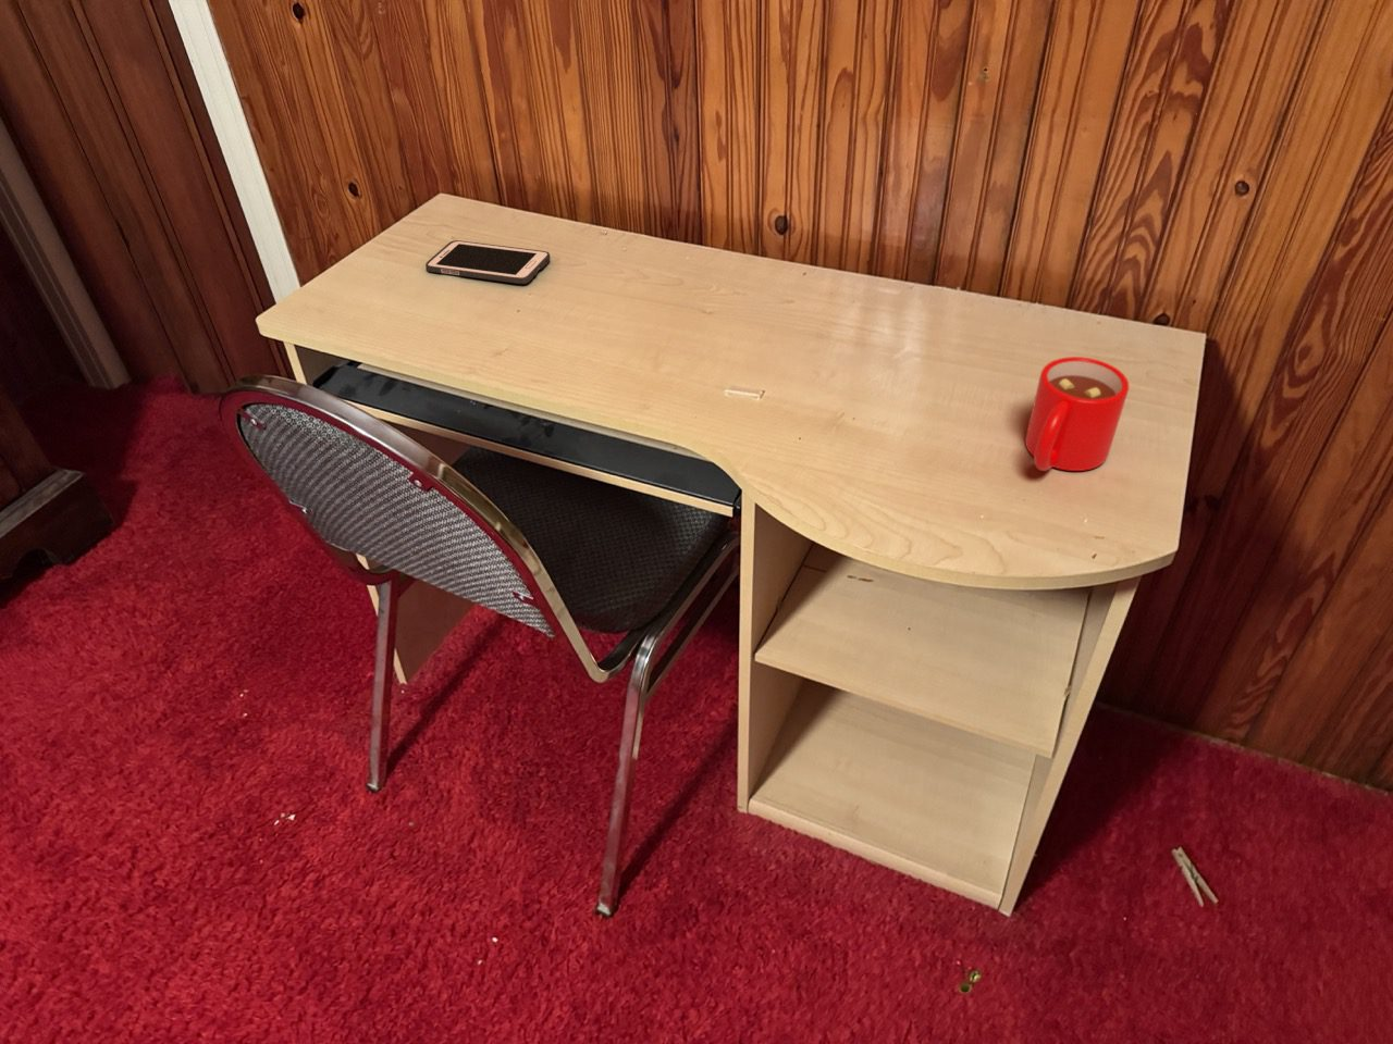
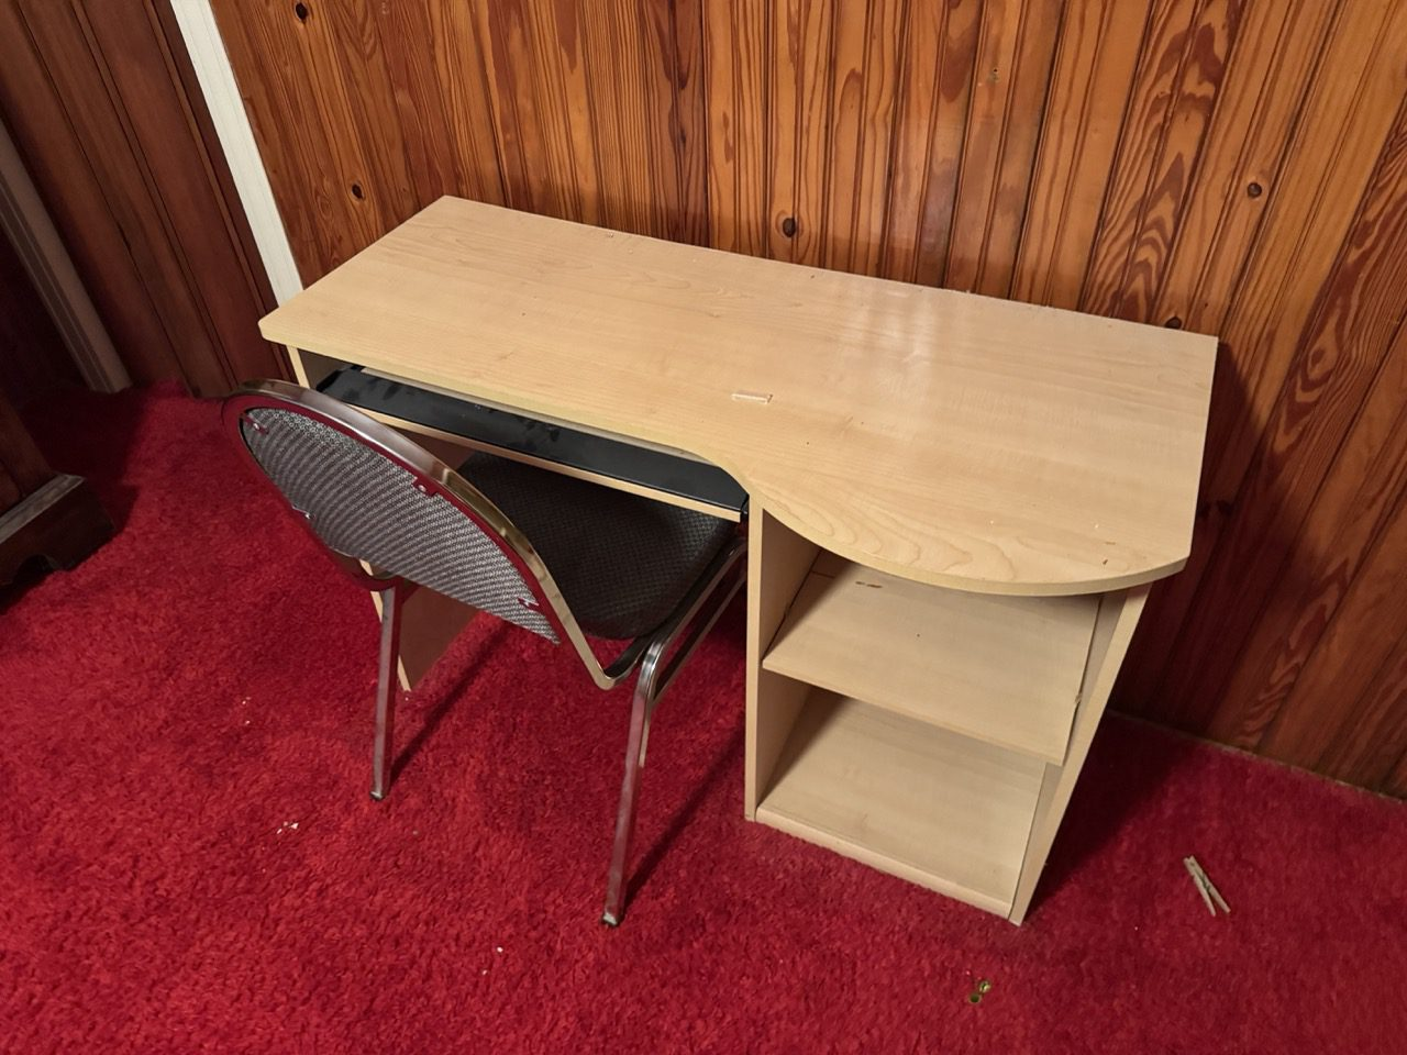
- mug (1067, 423)
- cell phone (487, 261)
